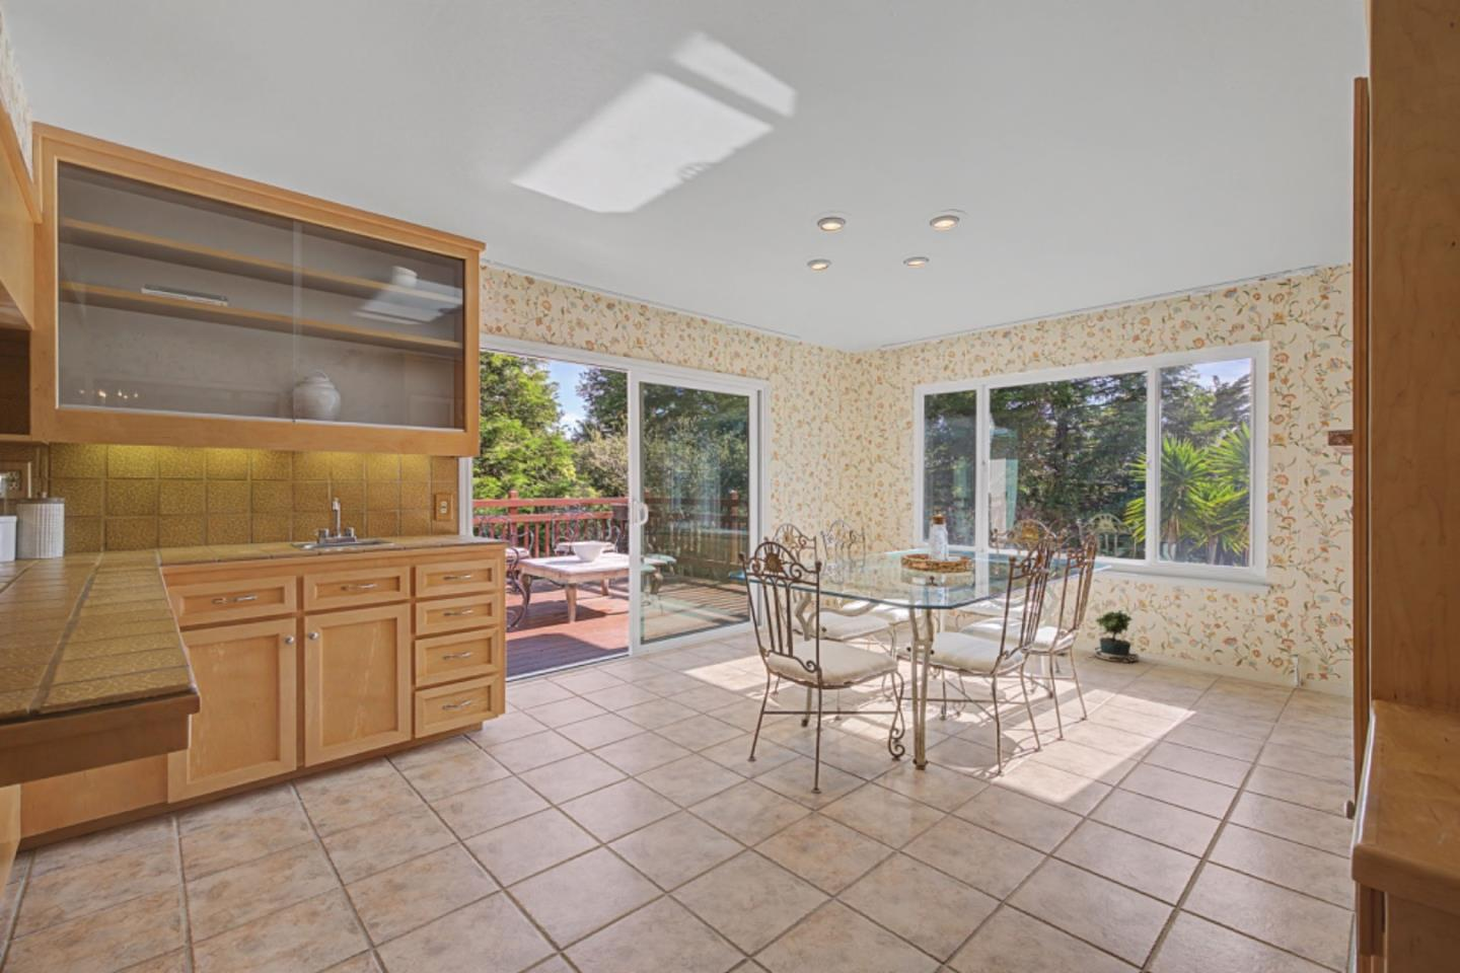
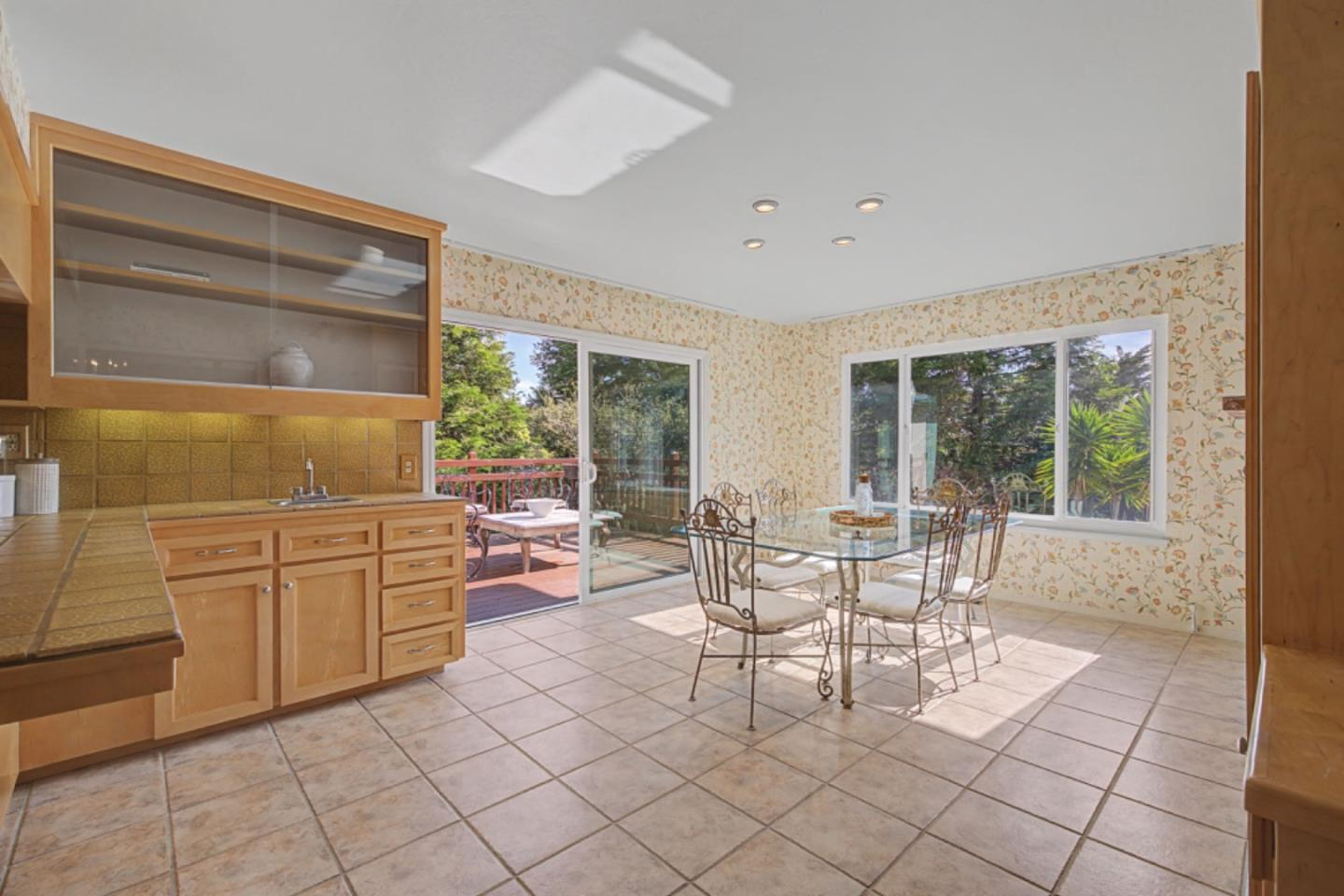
- potted plant (1111, 632)
